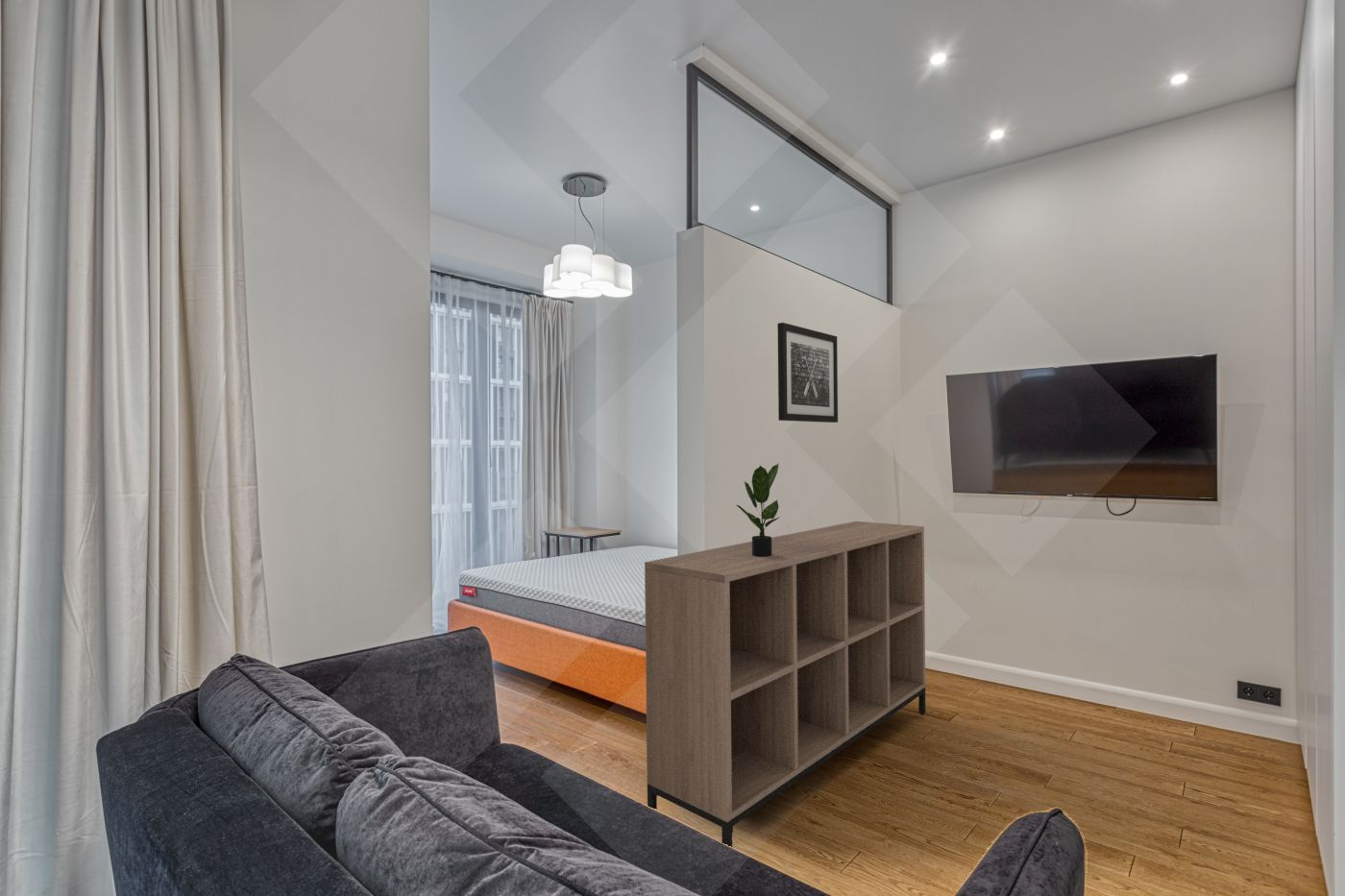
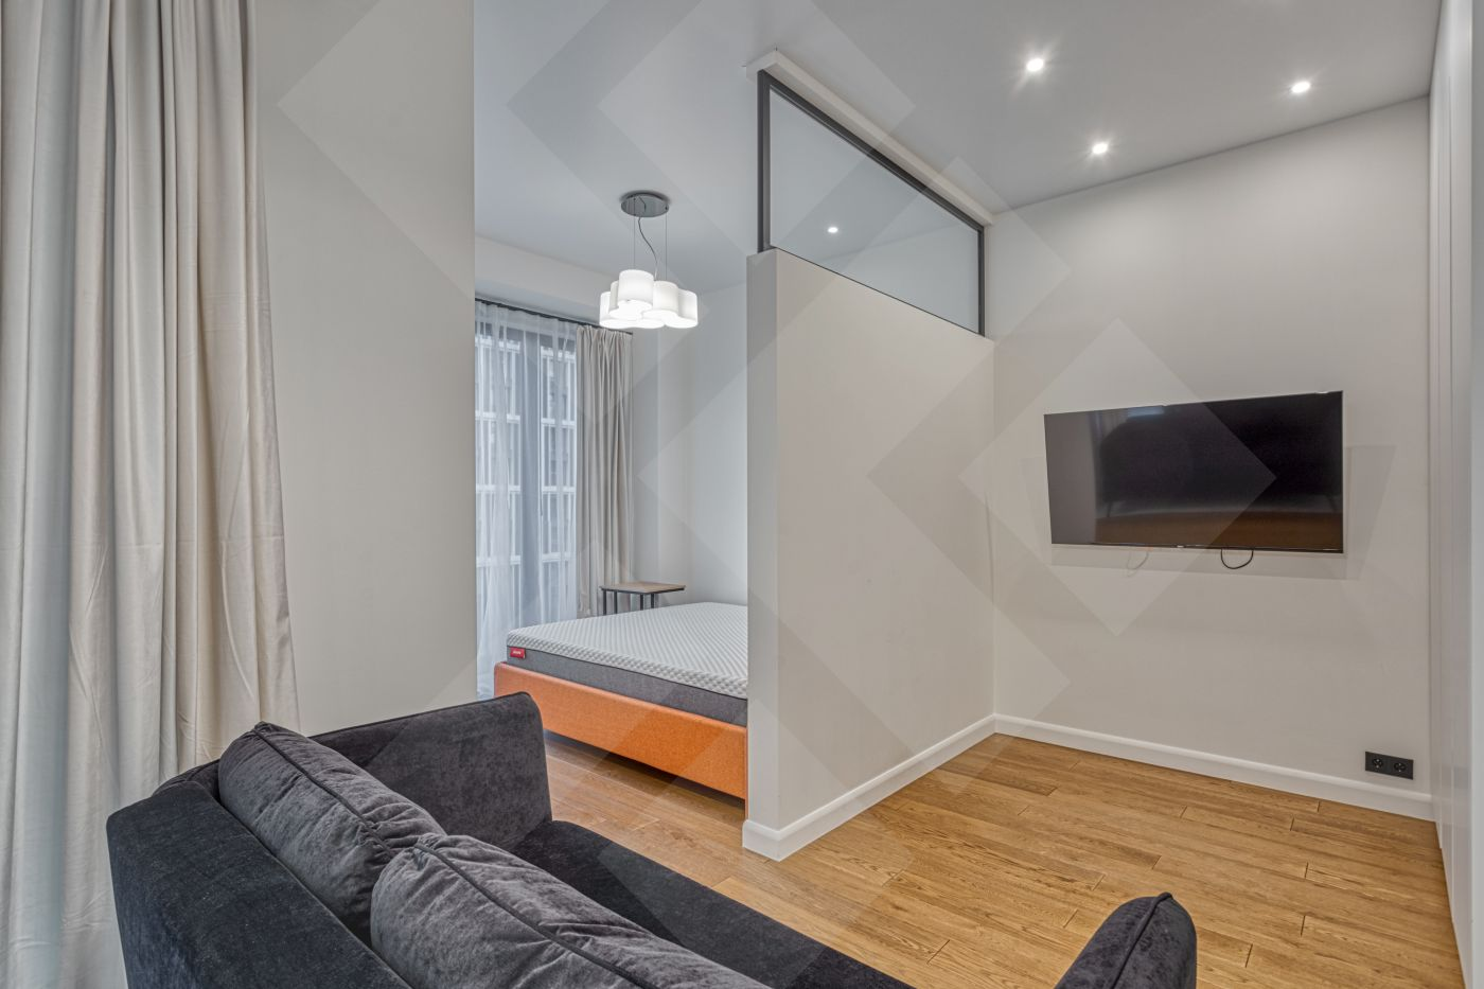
- potted plant (764, 509)
- shelving unit (807, 650)
- wall art (809, 375)
